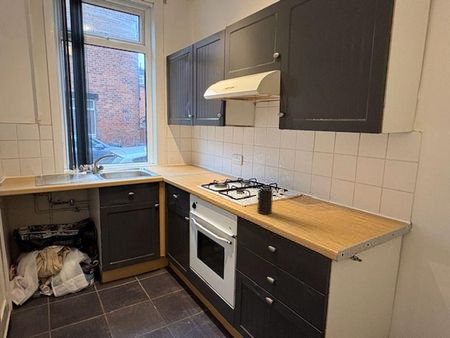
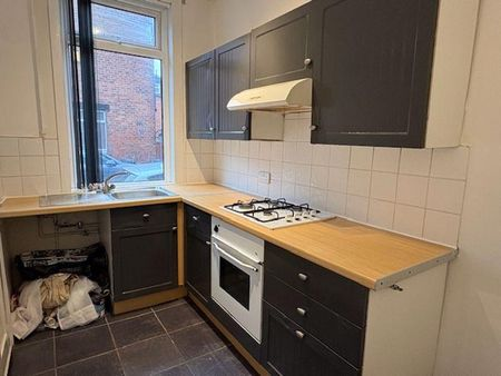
- cup (265, 201)
